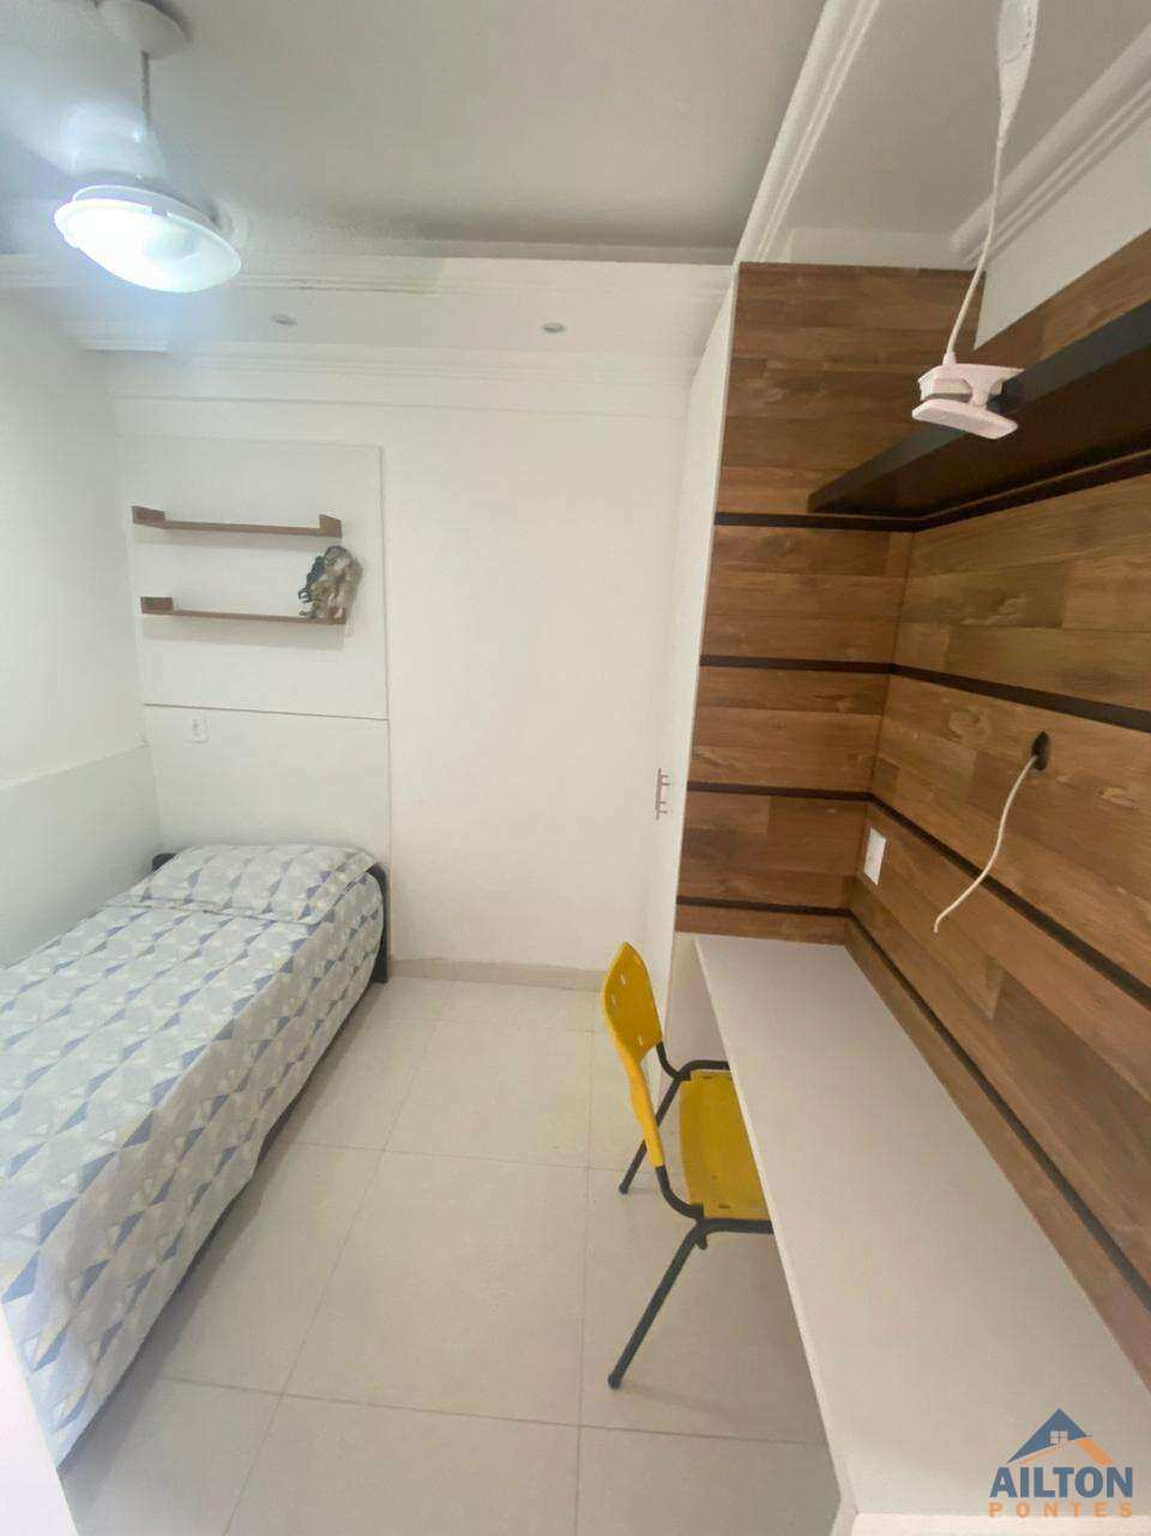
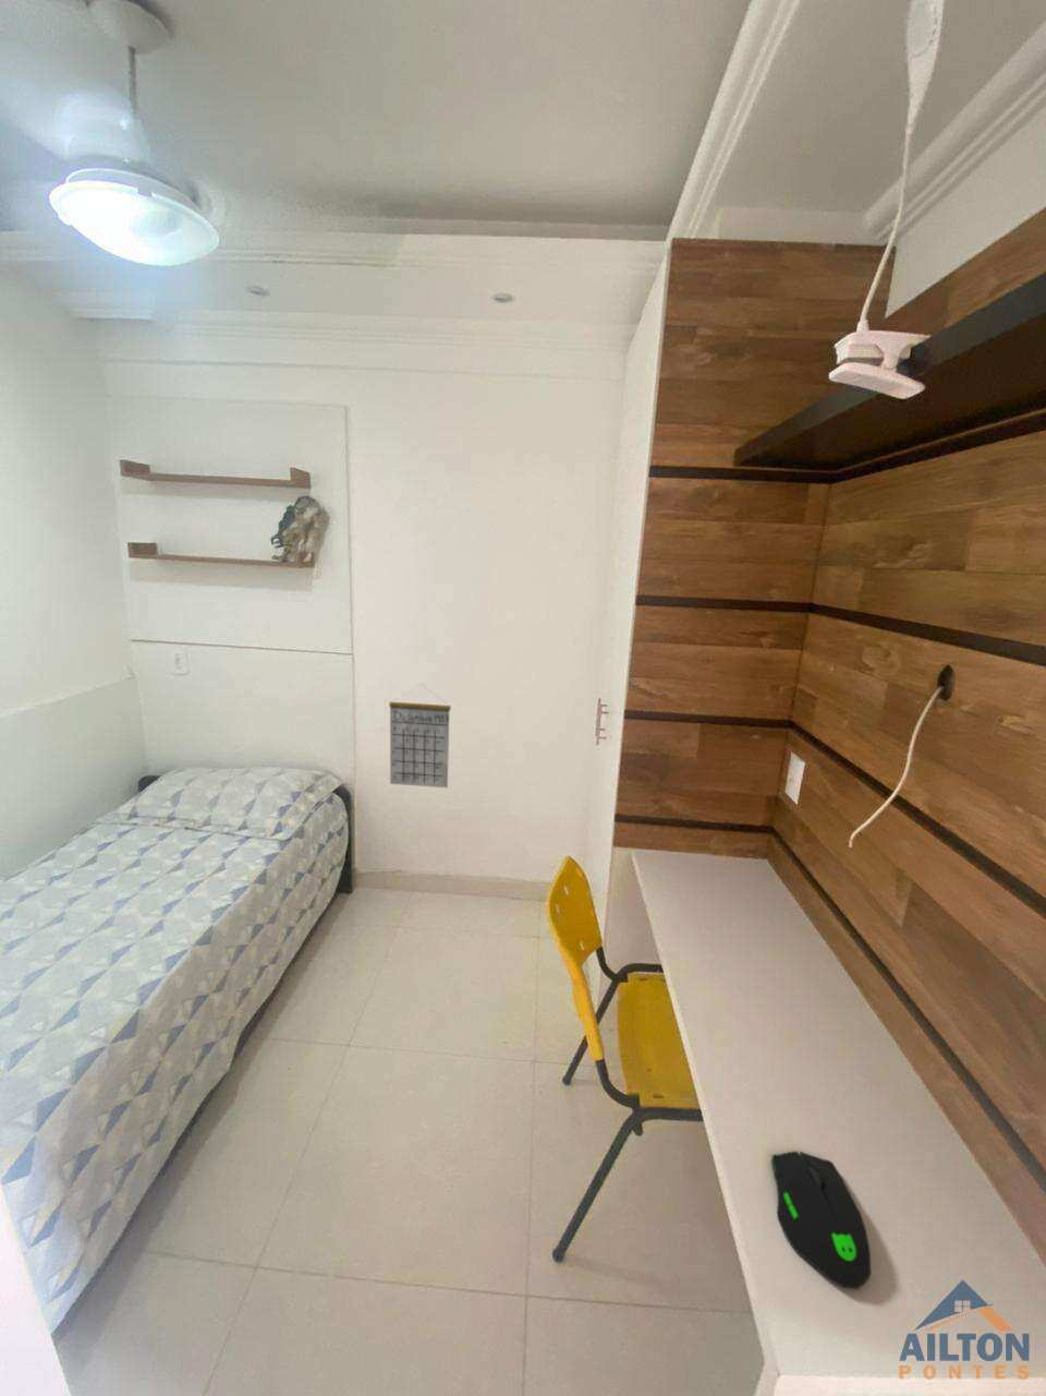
+ computer mouse (817, 1204)
+ calendar (420, 735)
